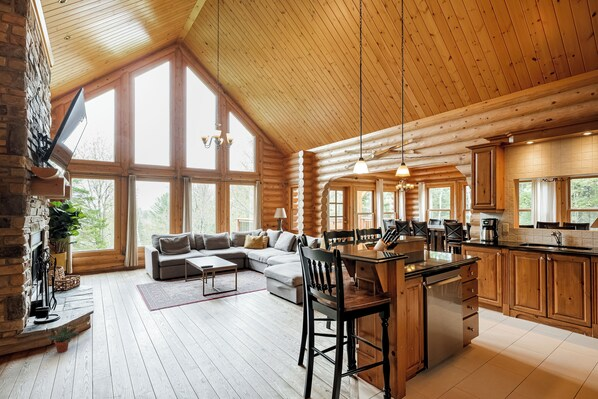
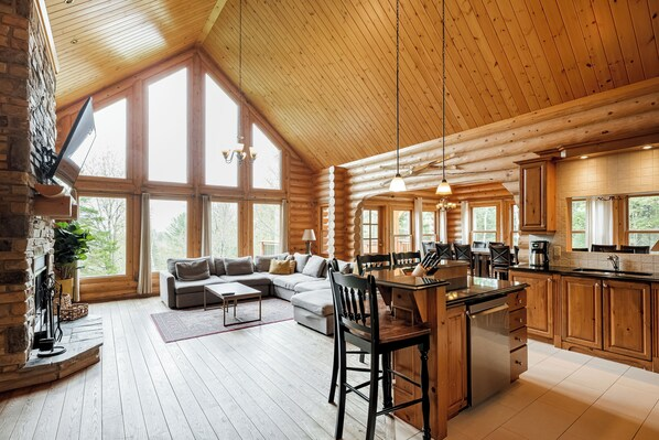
- potted plant (62, 338)
